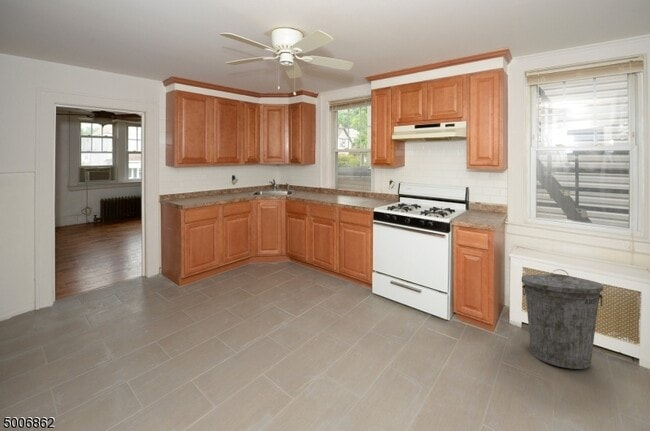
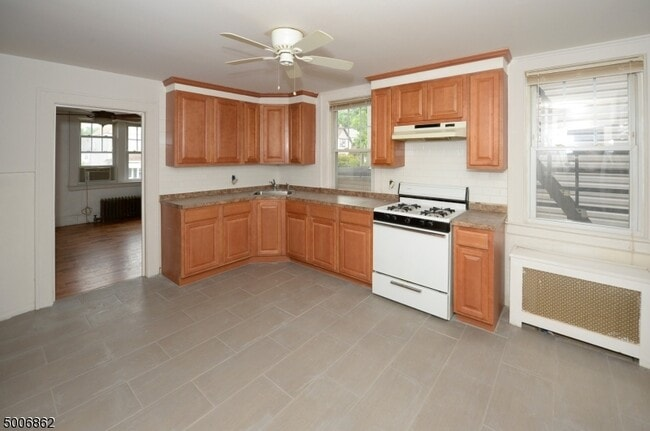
- trash can (559, 313)
